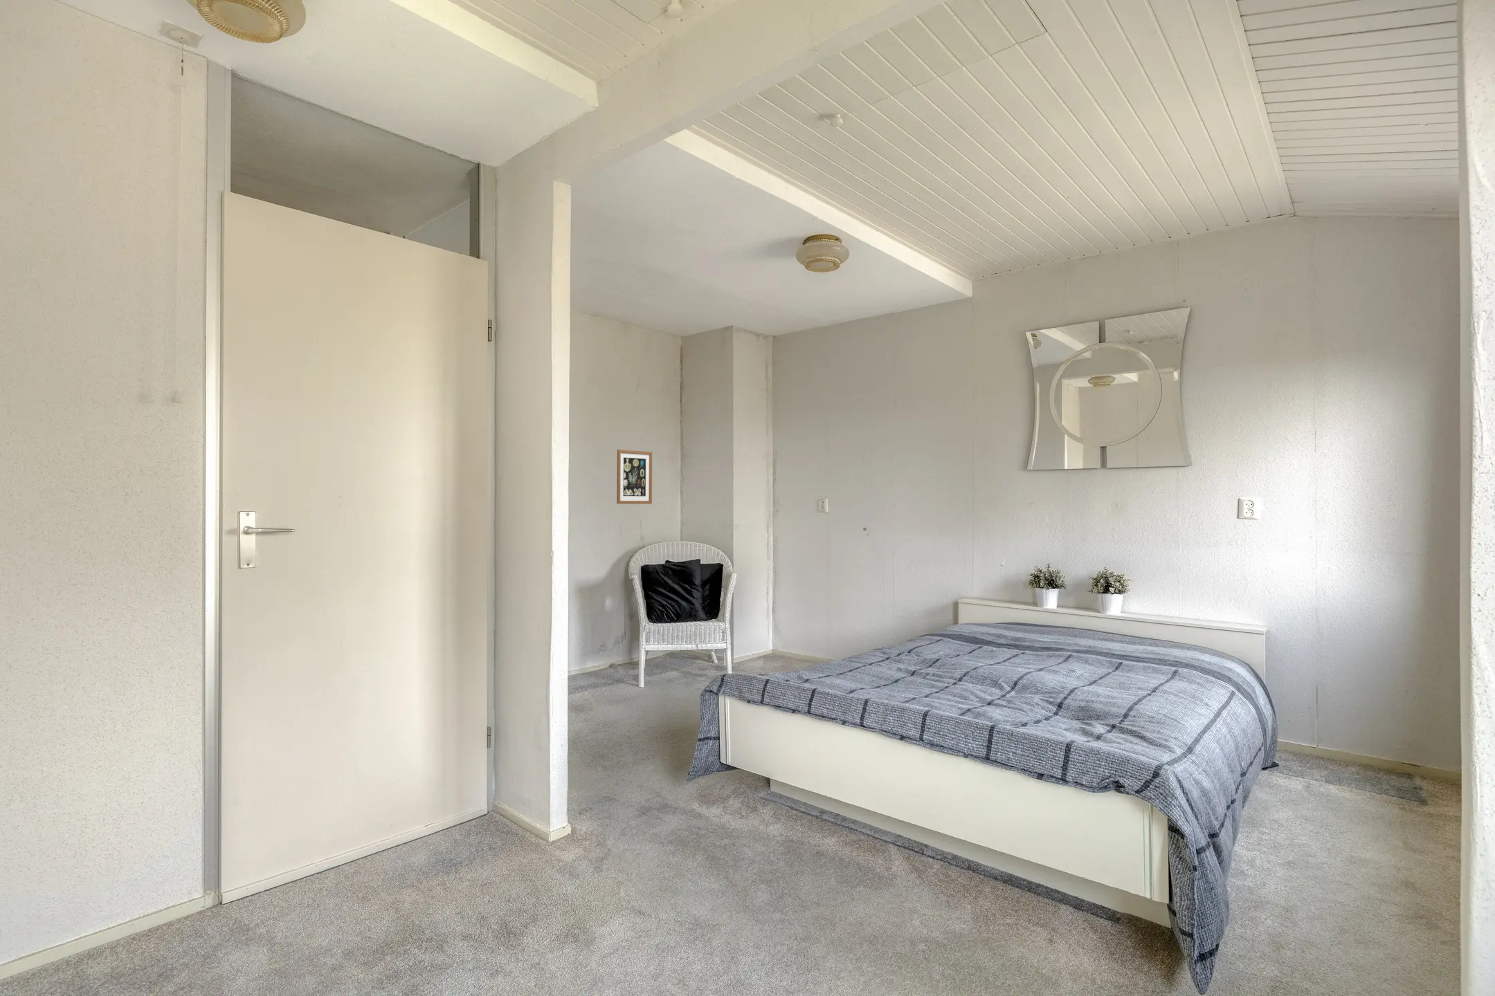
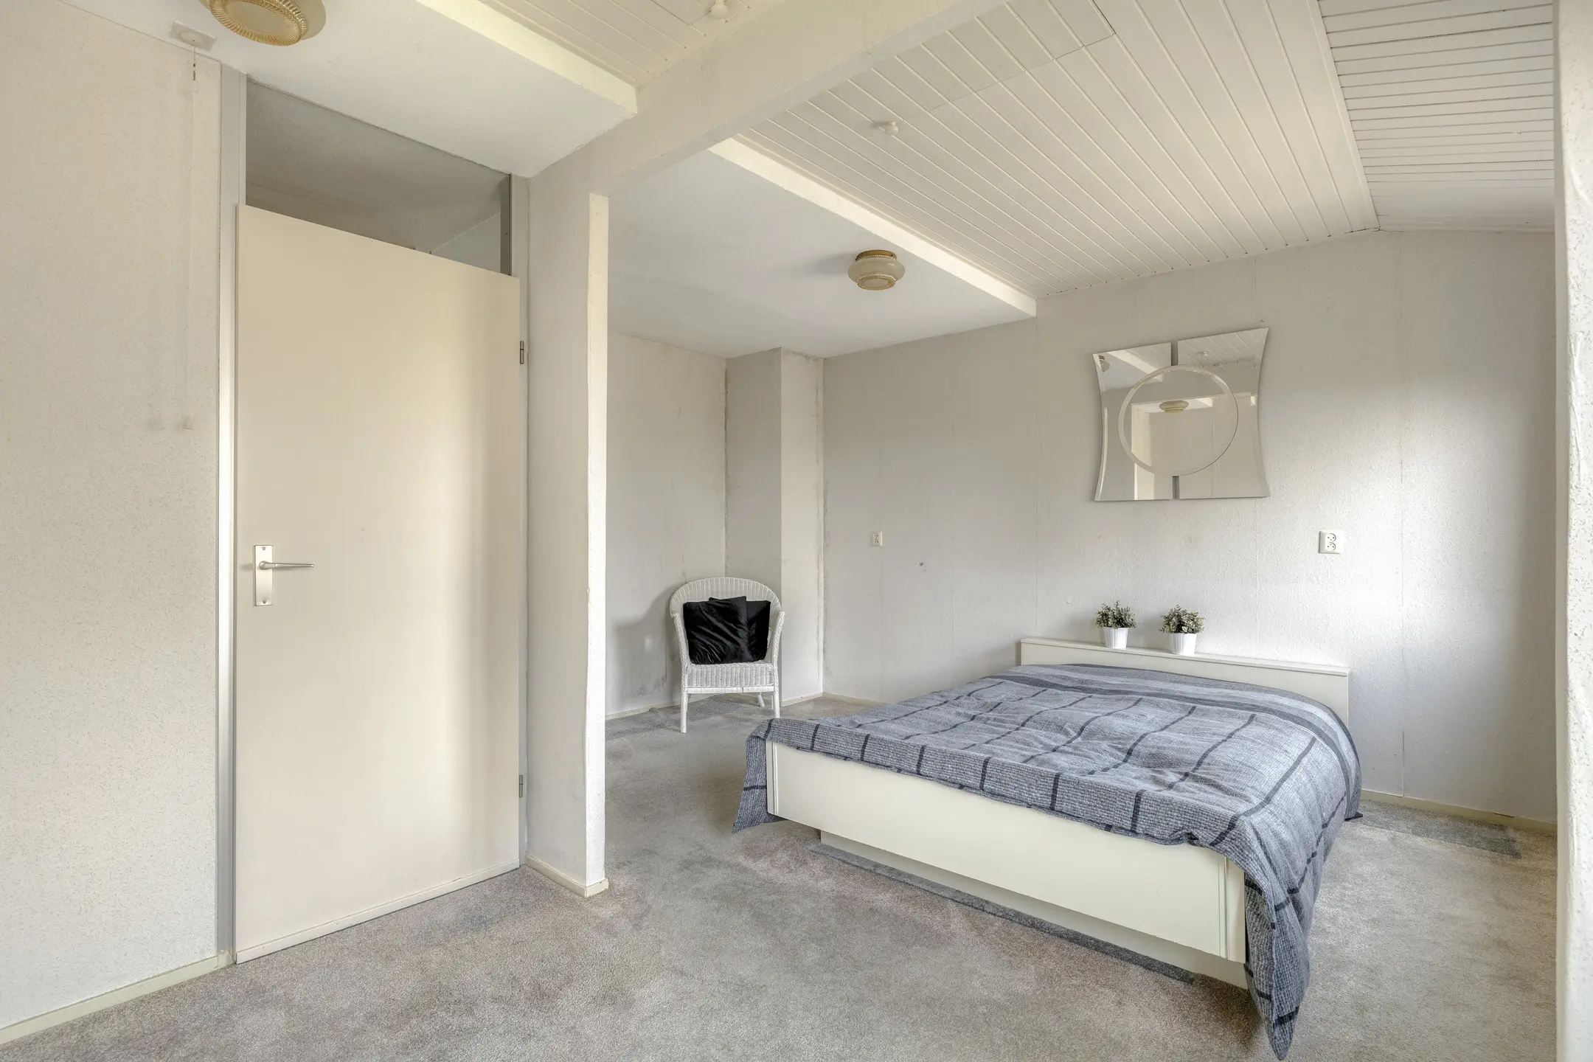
- wall art (635, 477)
